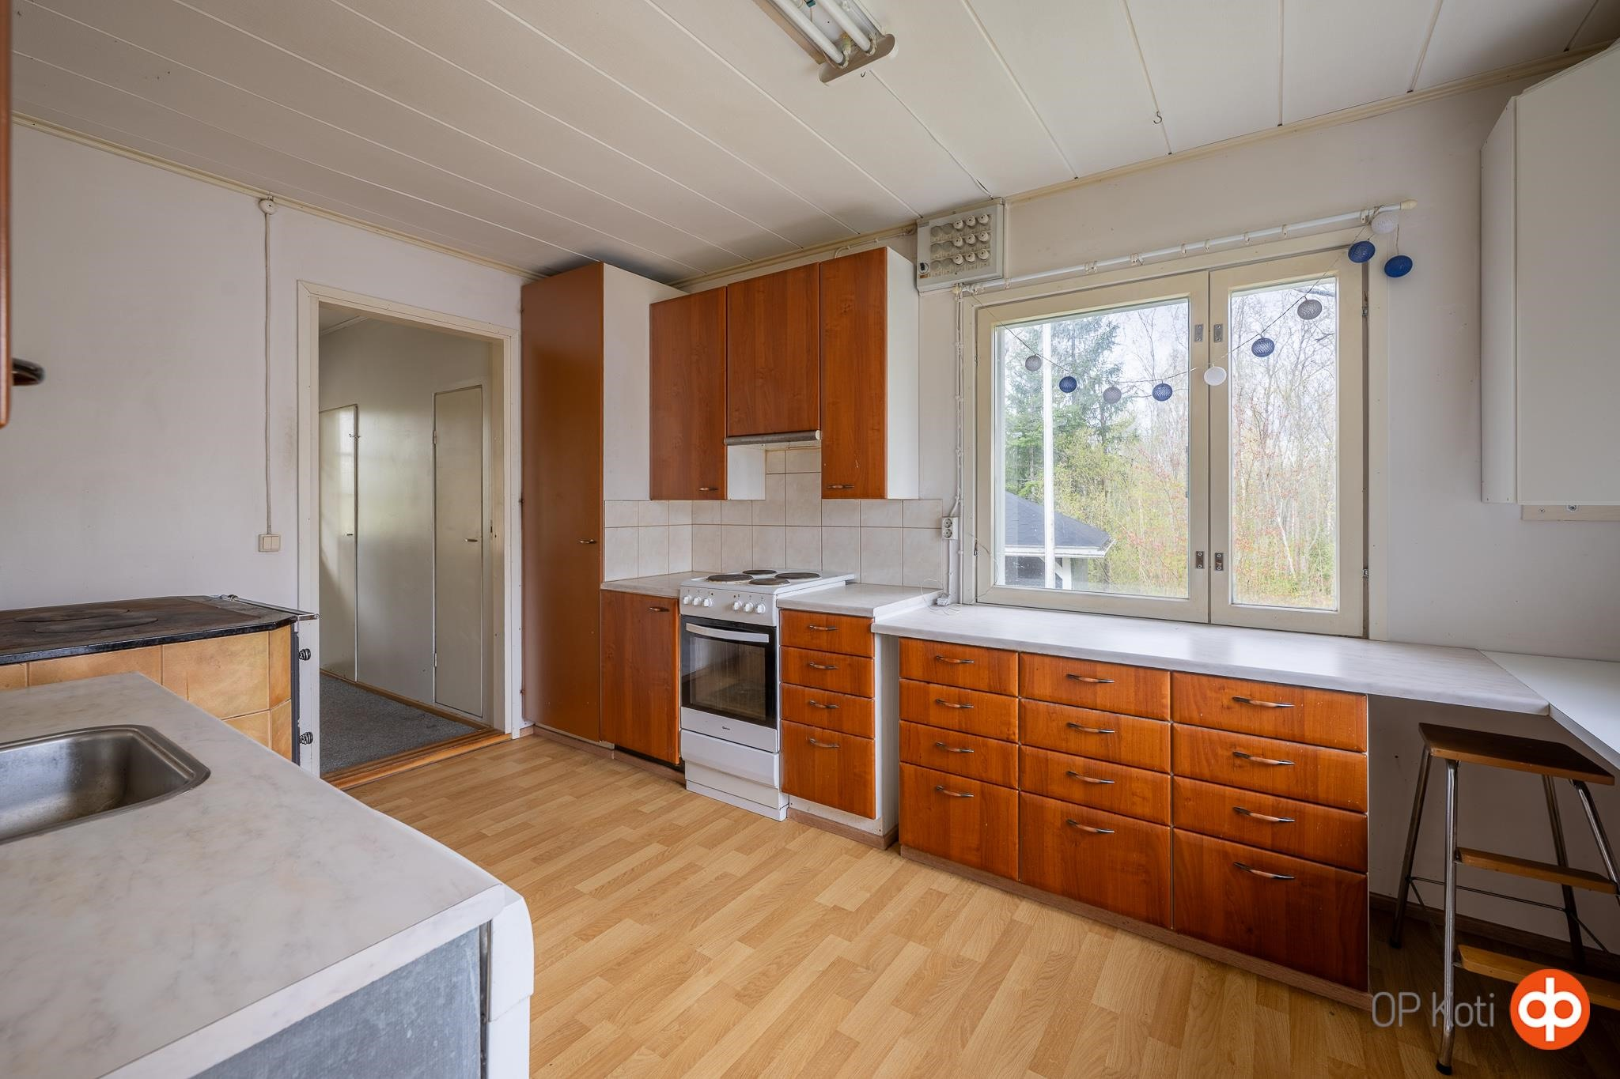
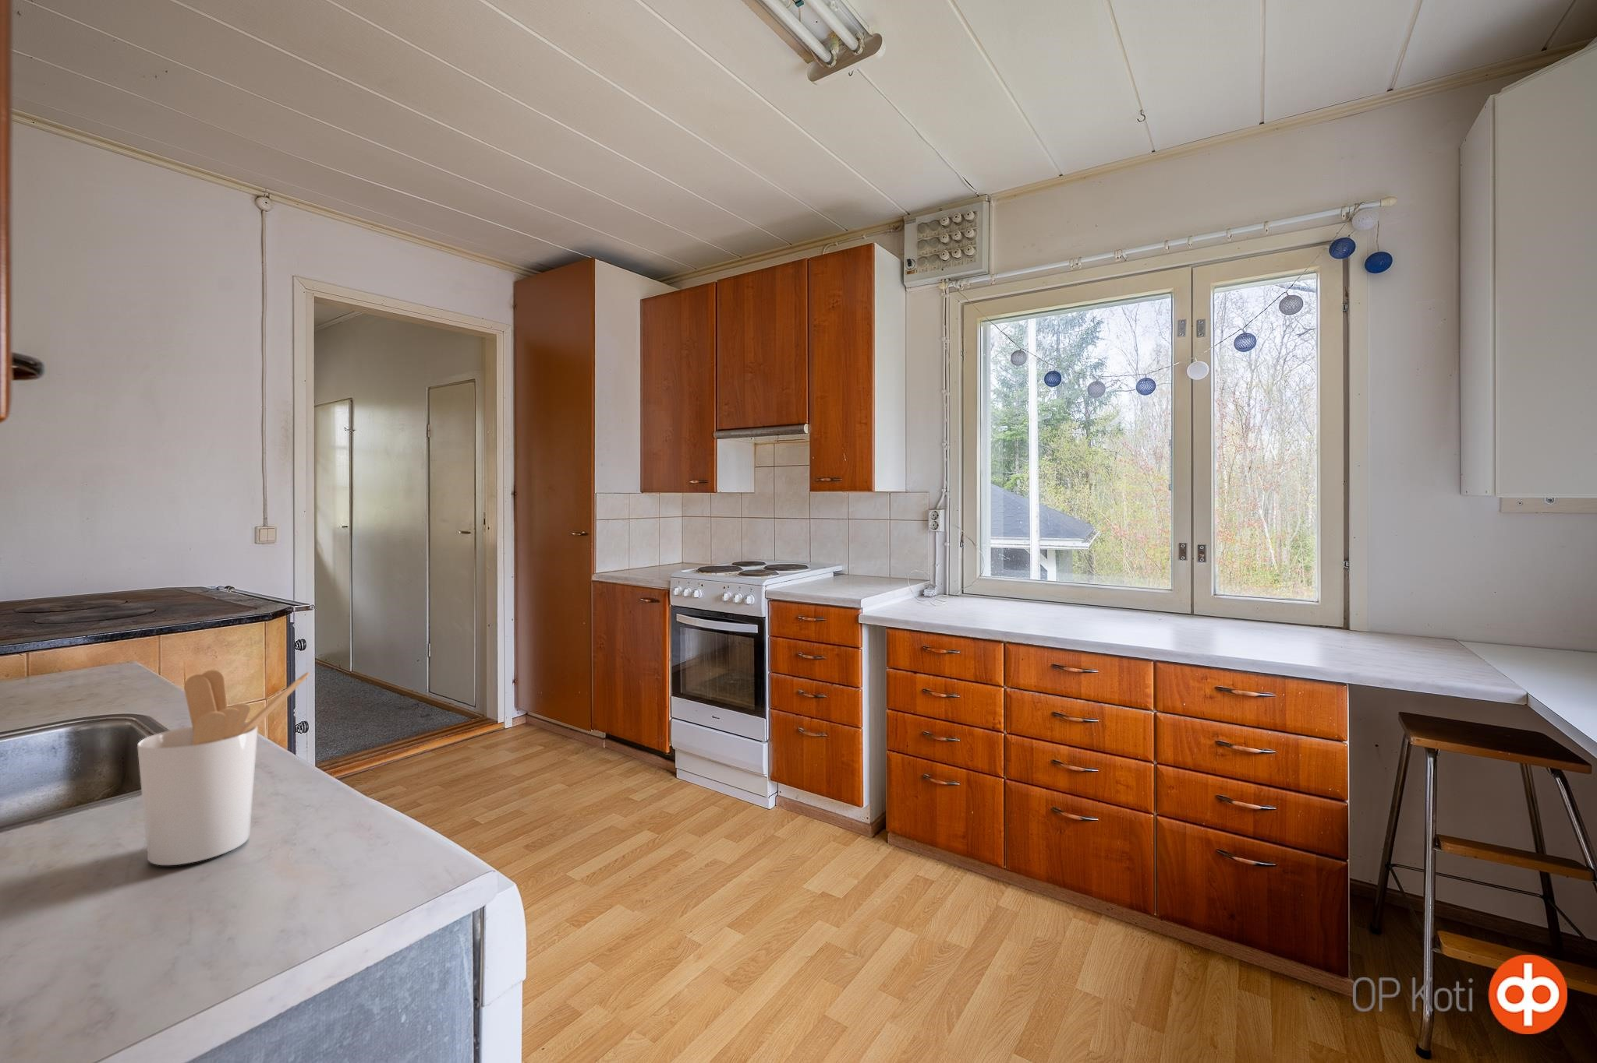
+ utensil holder (232, 758)
